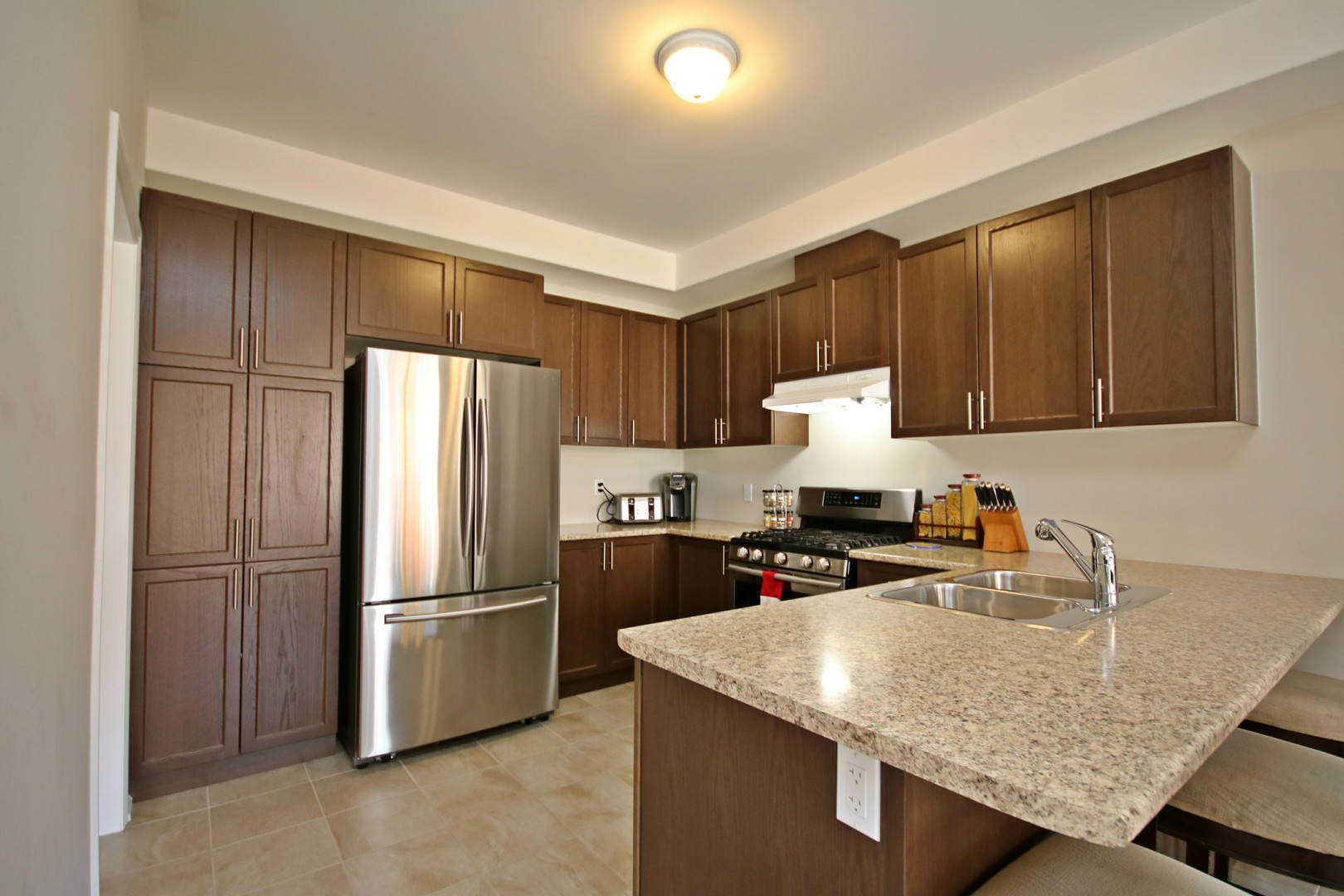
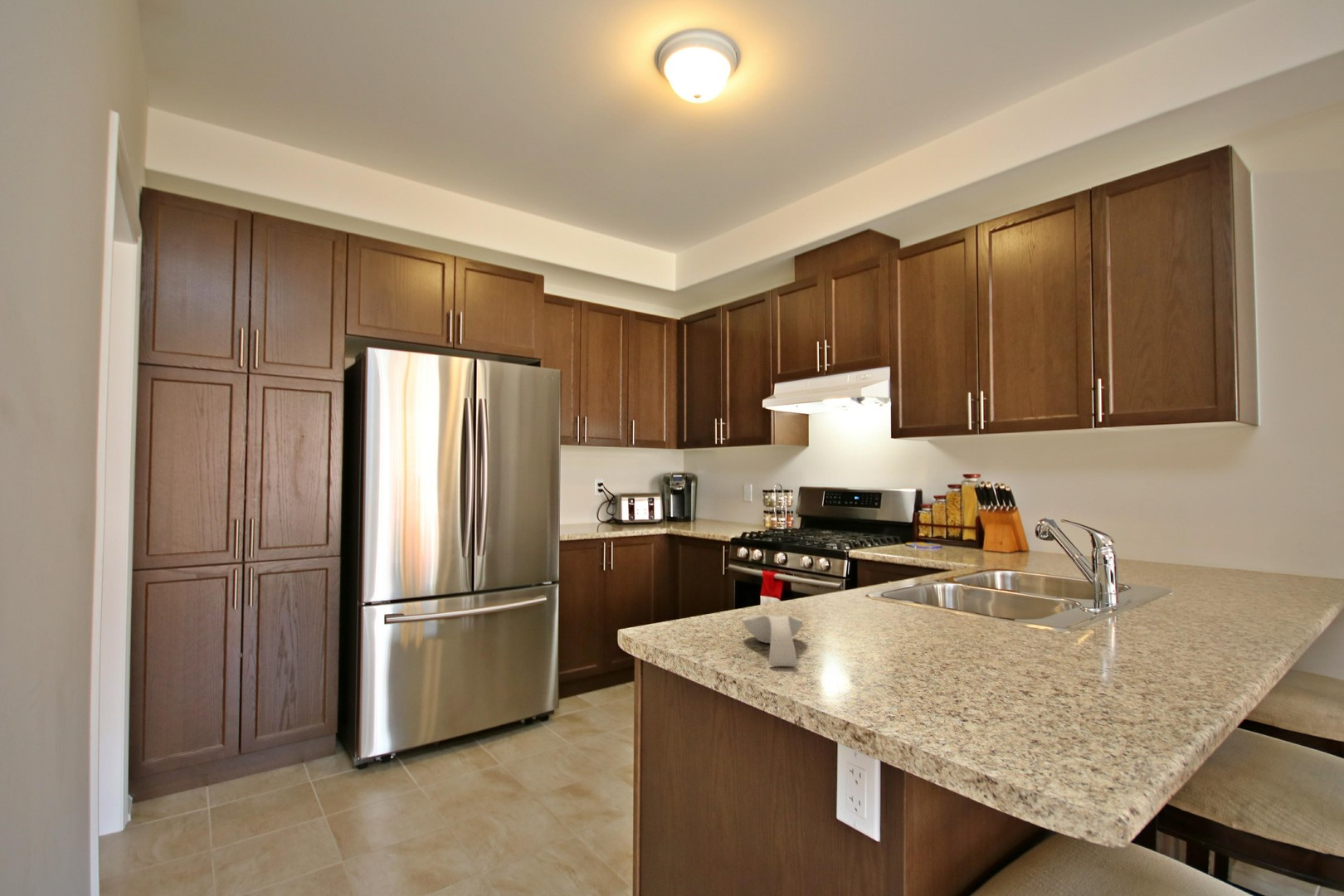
+ spoon rest (776, 628)
